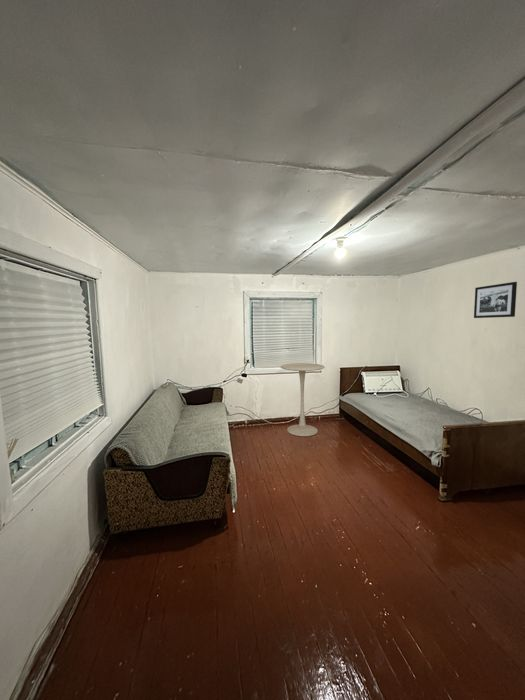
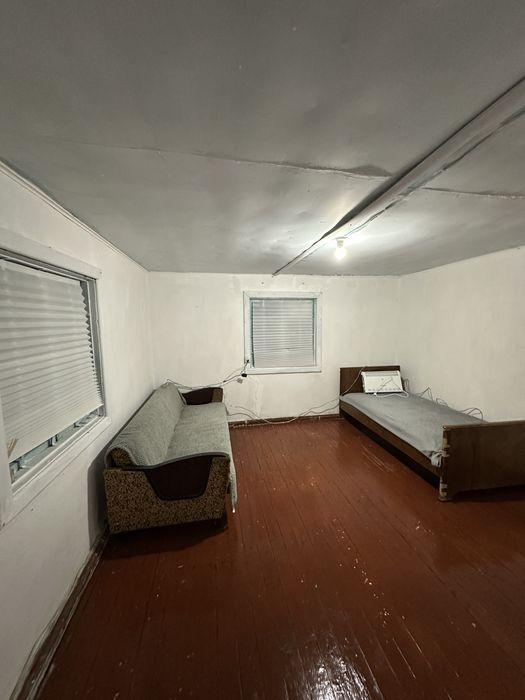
- picture frame (493, 301)
- pedestal table (302, 398)
